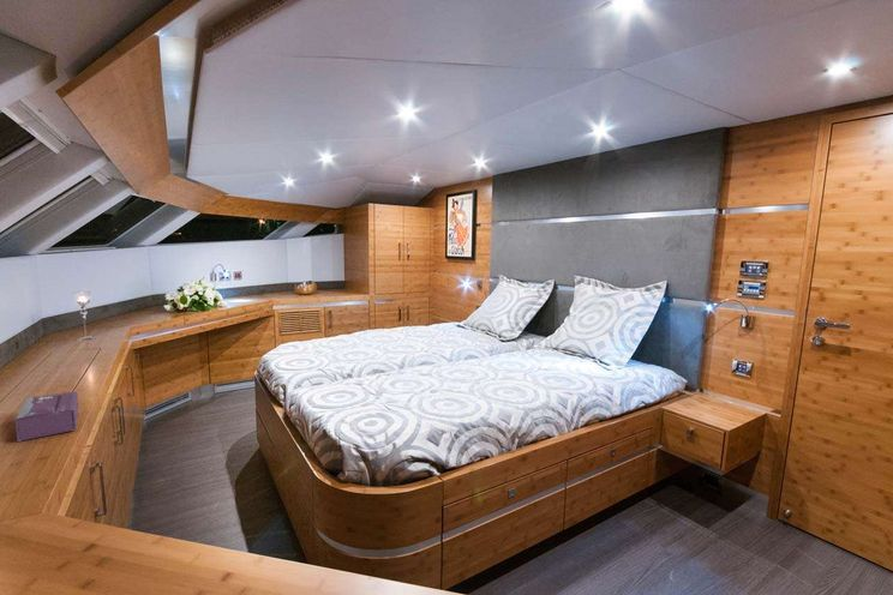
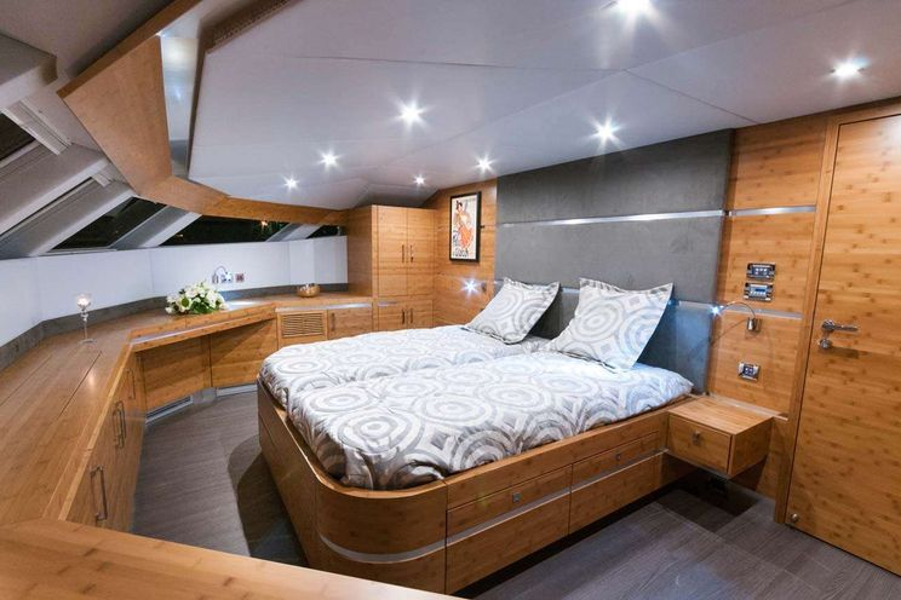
- tissue box (49, 413)
